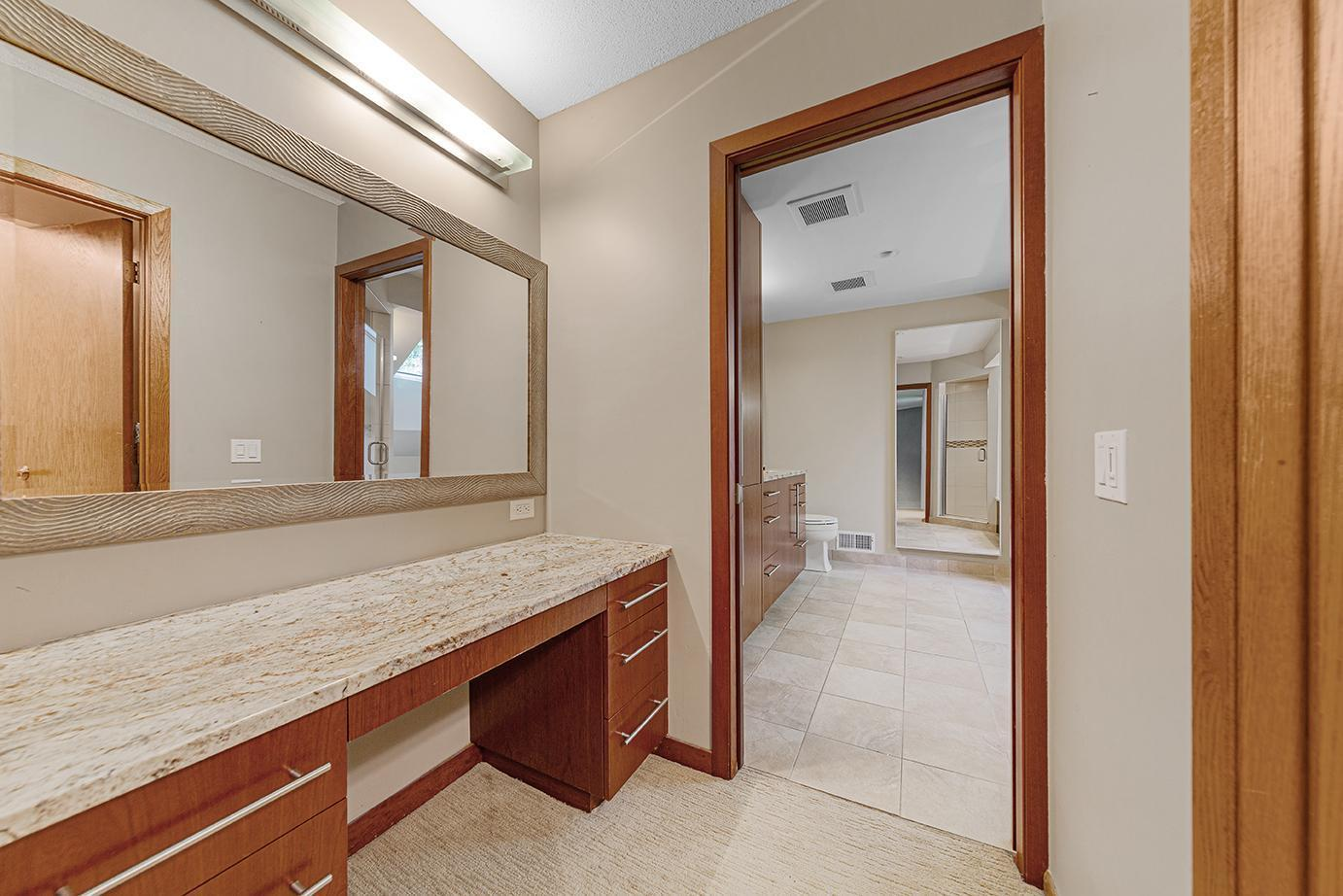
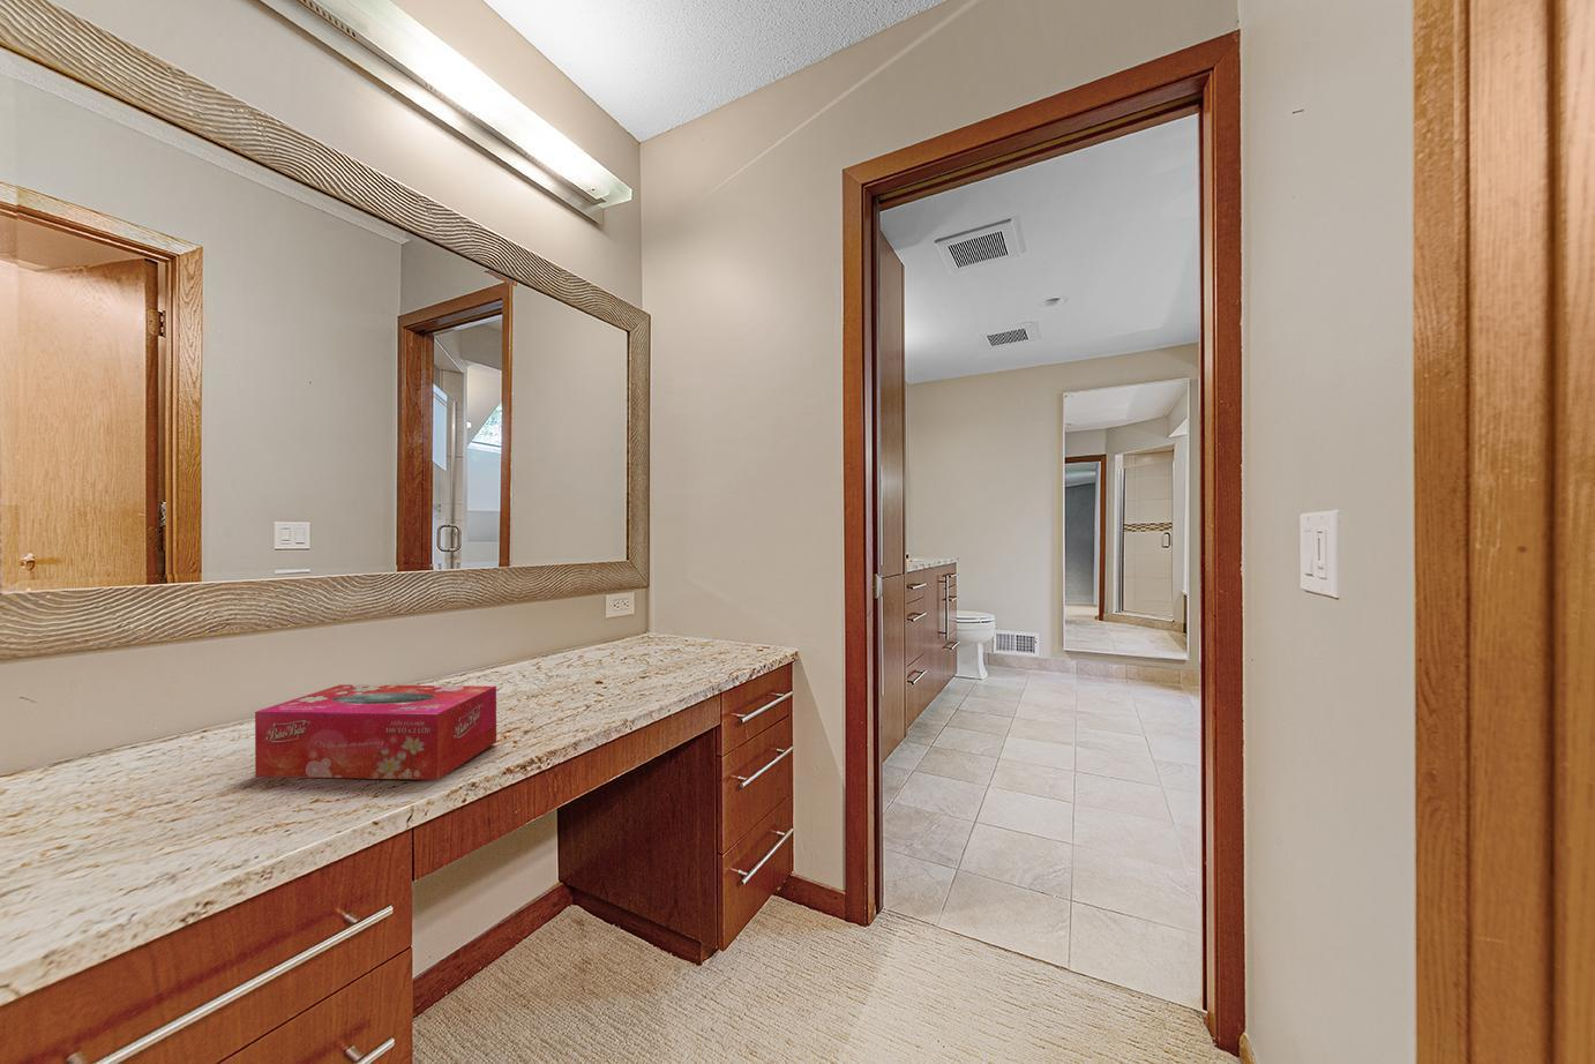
+ tissue box (385, 727)
